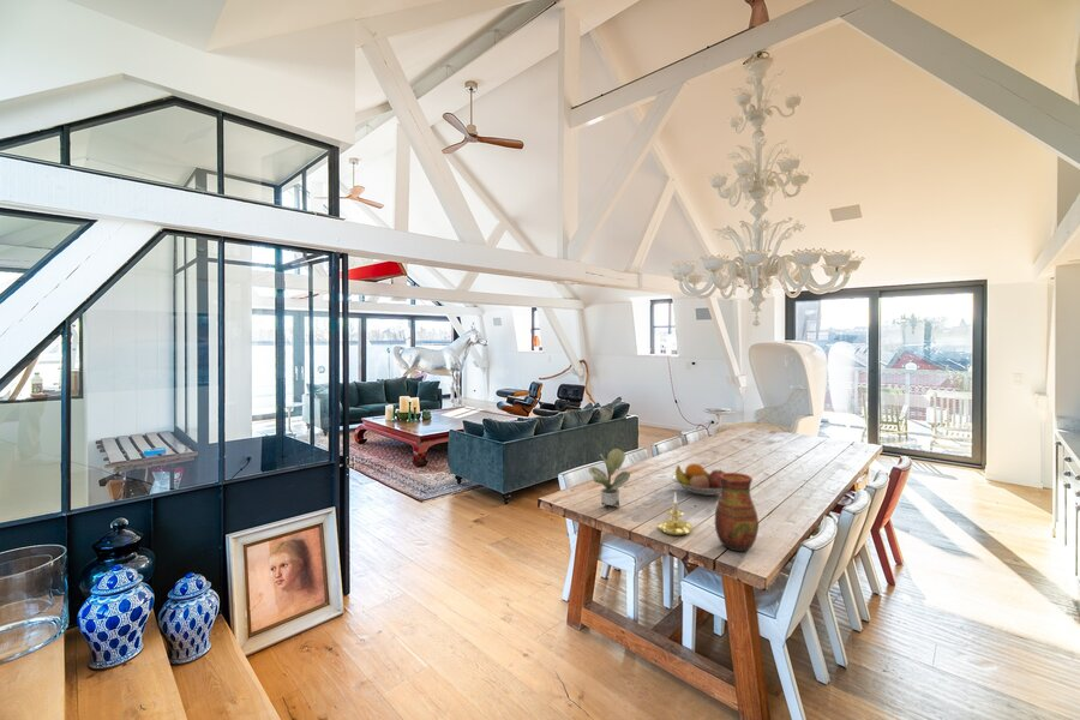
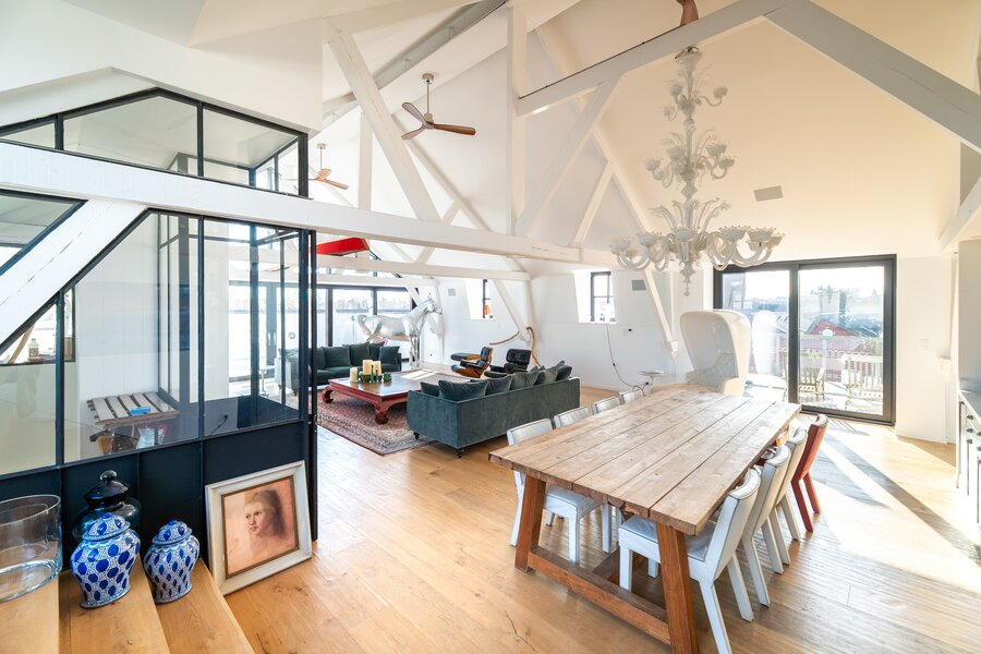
- candle holder (673, 511)
- fruit bowl (703, 478)
- potted plant (606, 479)
- vase (736, 511)
